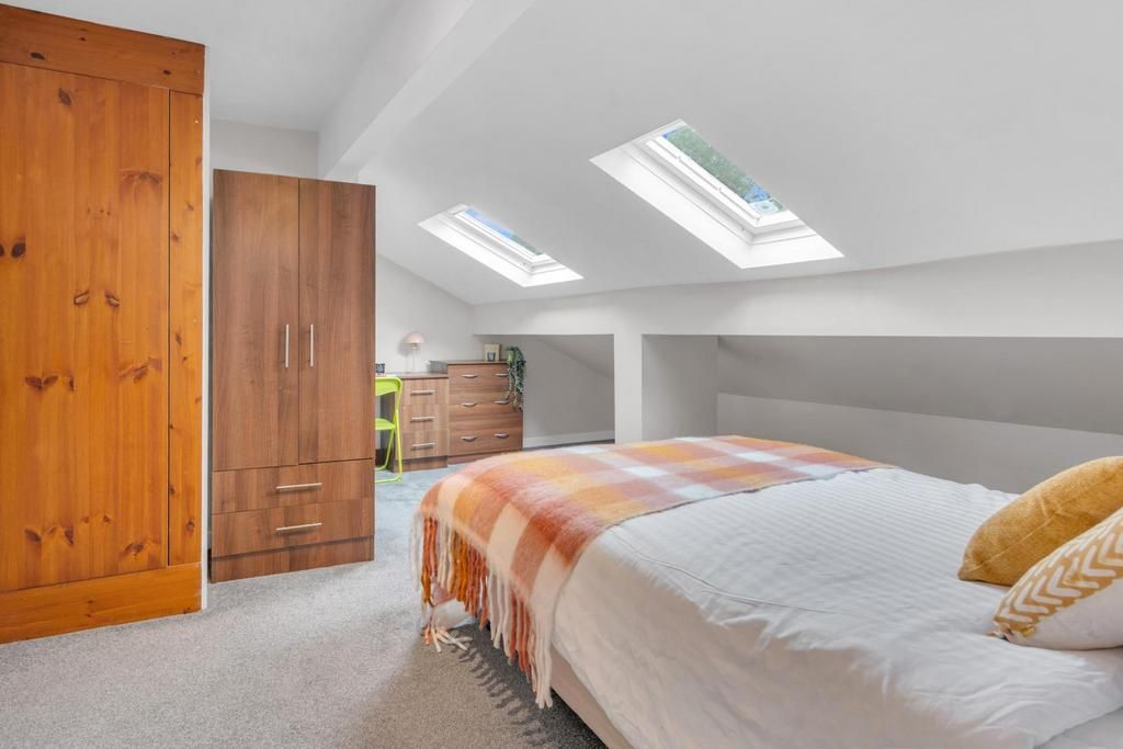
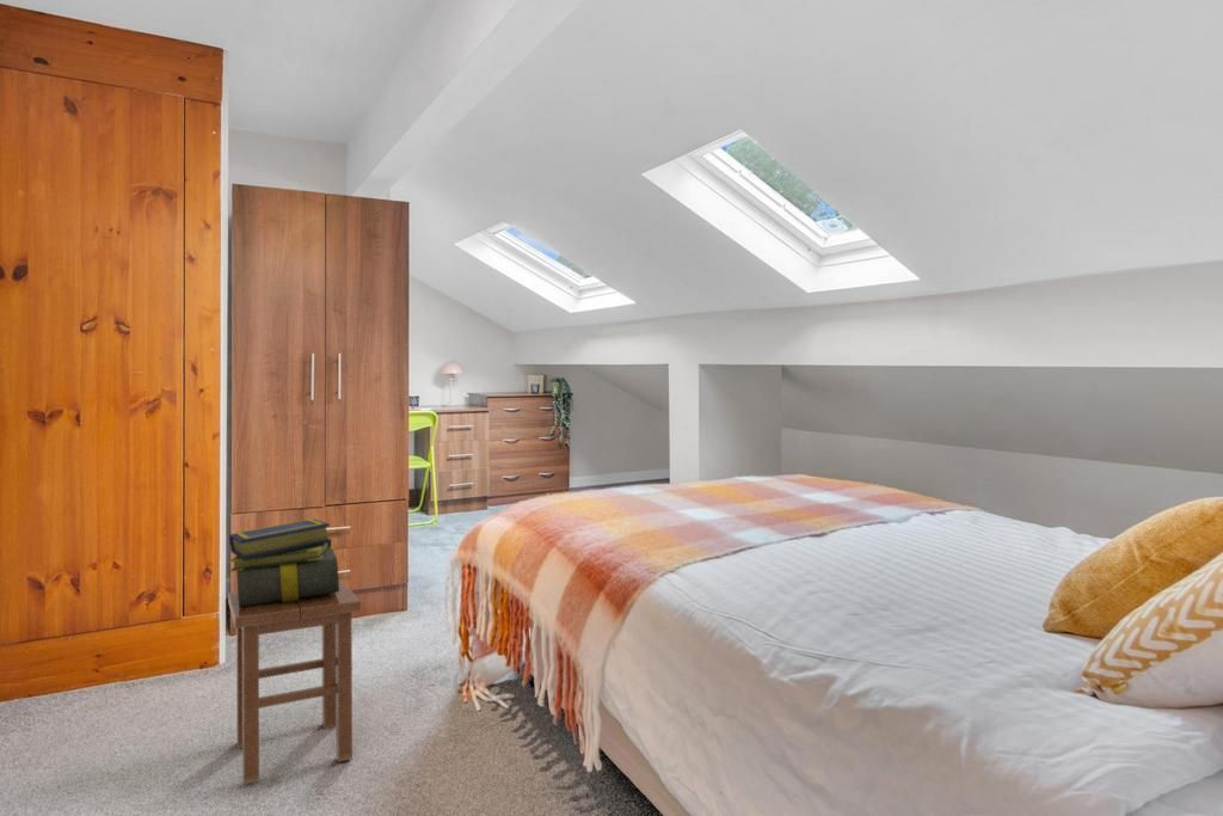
+ stool (293, 671)
+ stack of books (283, 559)
